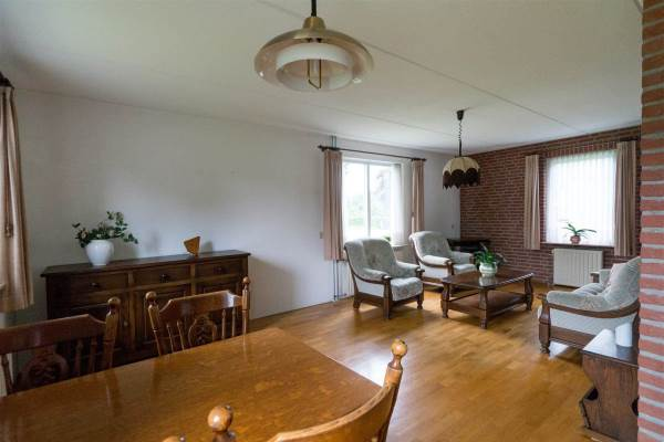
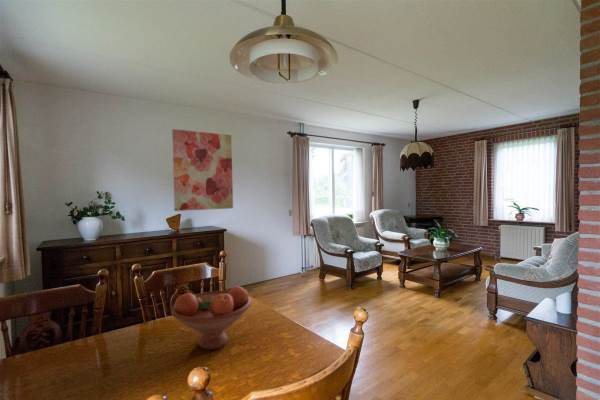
+ fruit bowl (212, 315)
+ wall art (204, 171)
